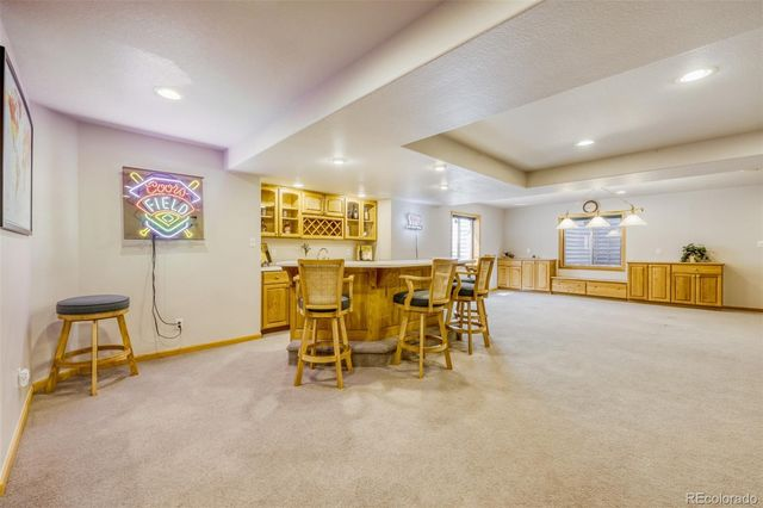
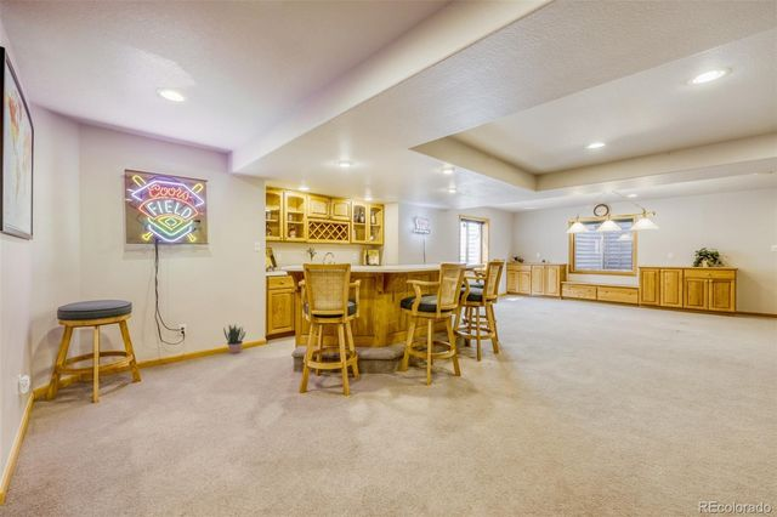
+ potted plant (234, 337)
